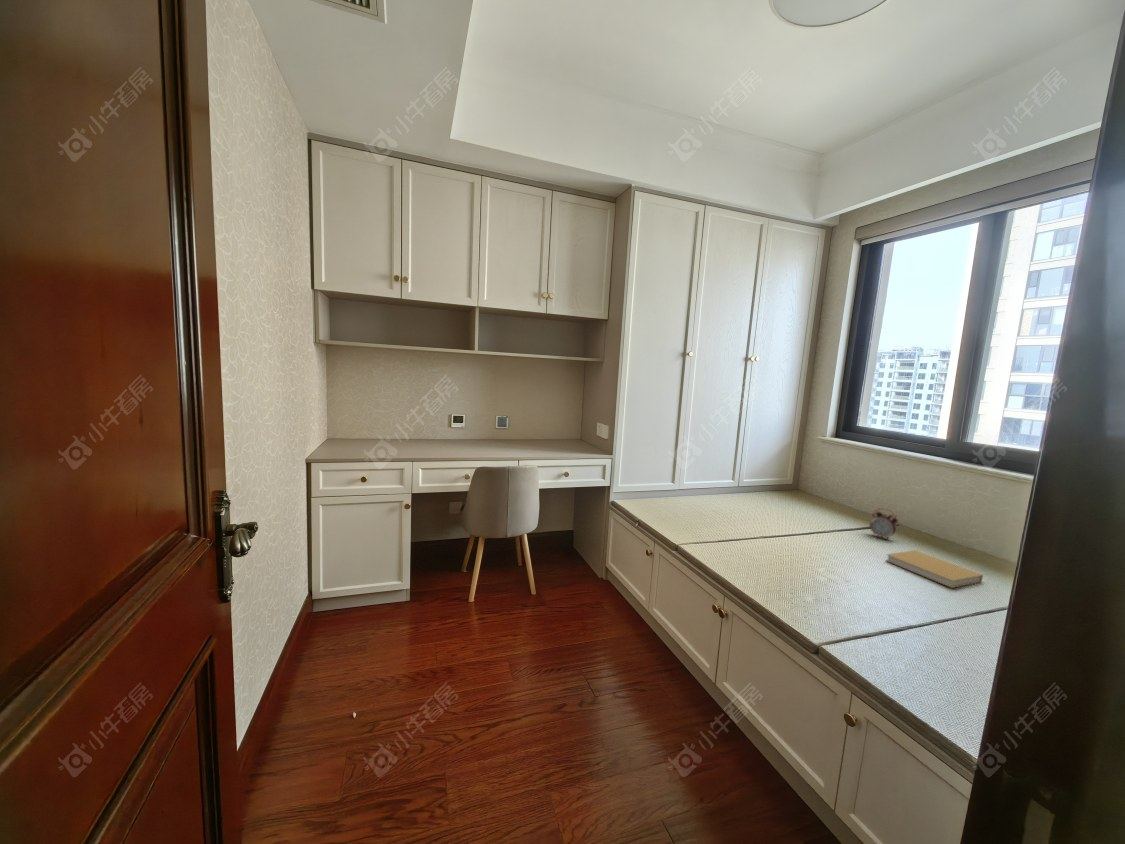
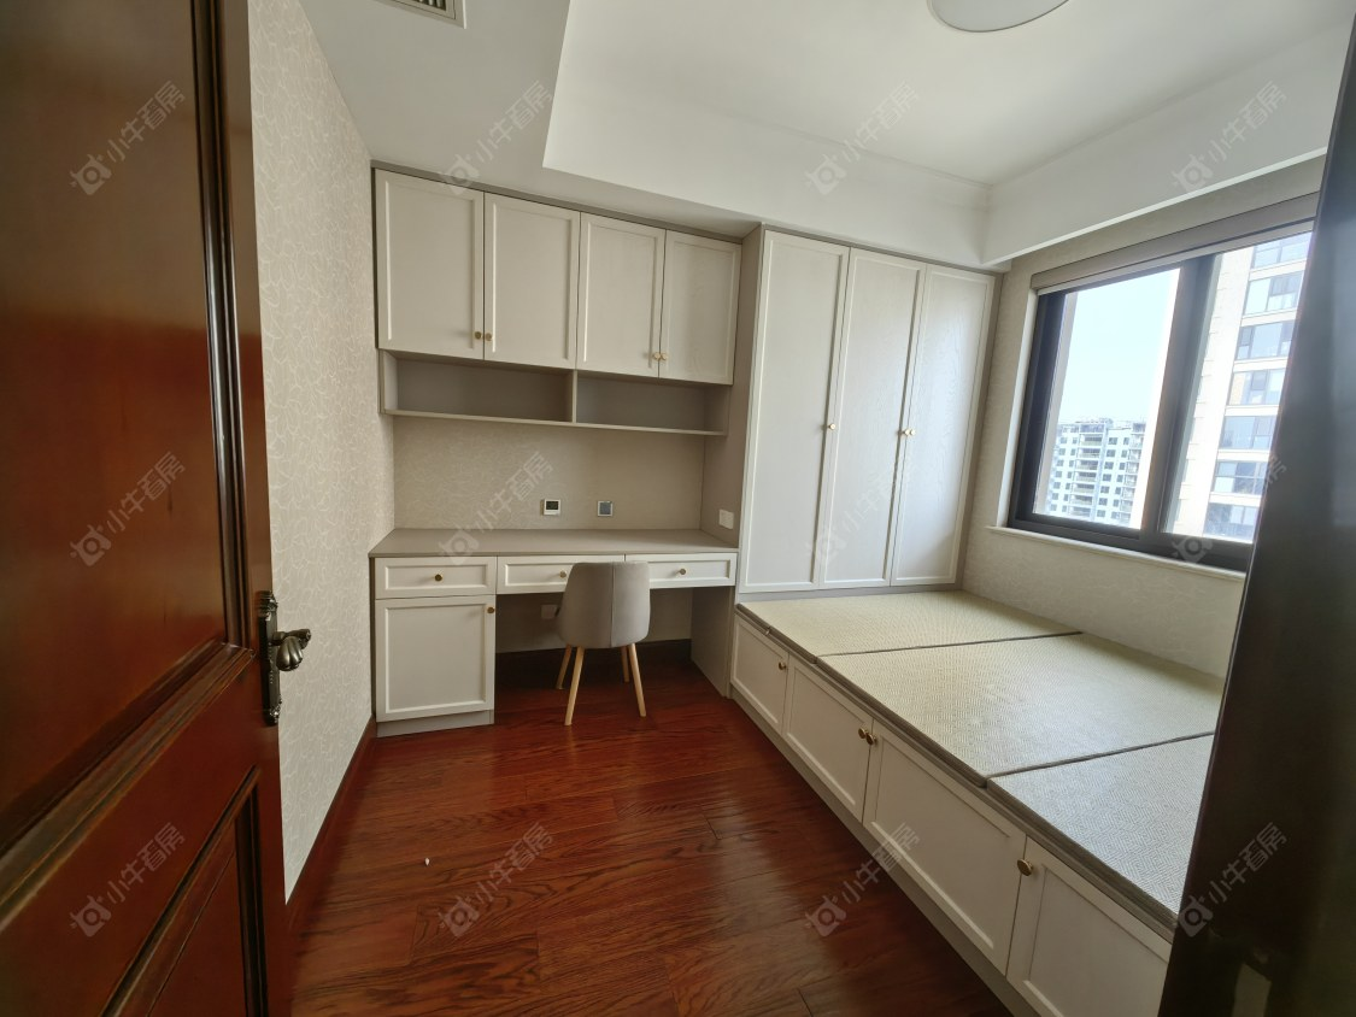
- book (932, 567)
- alarm clock (883, 523)
